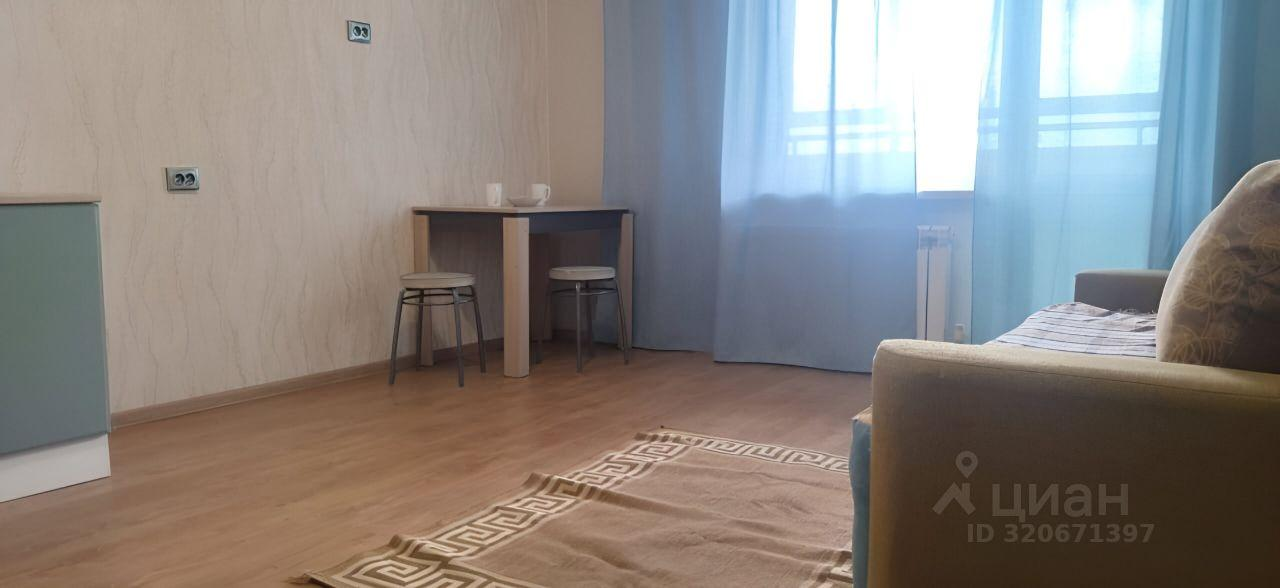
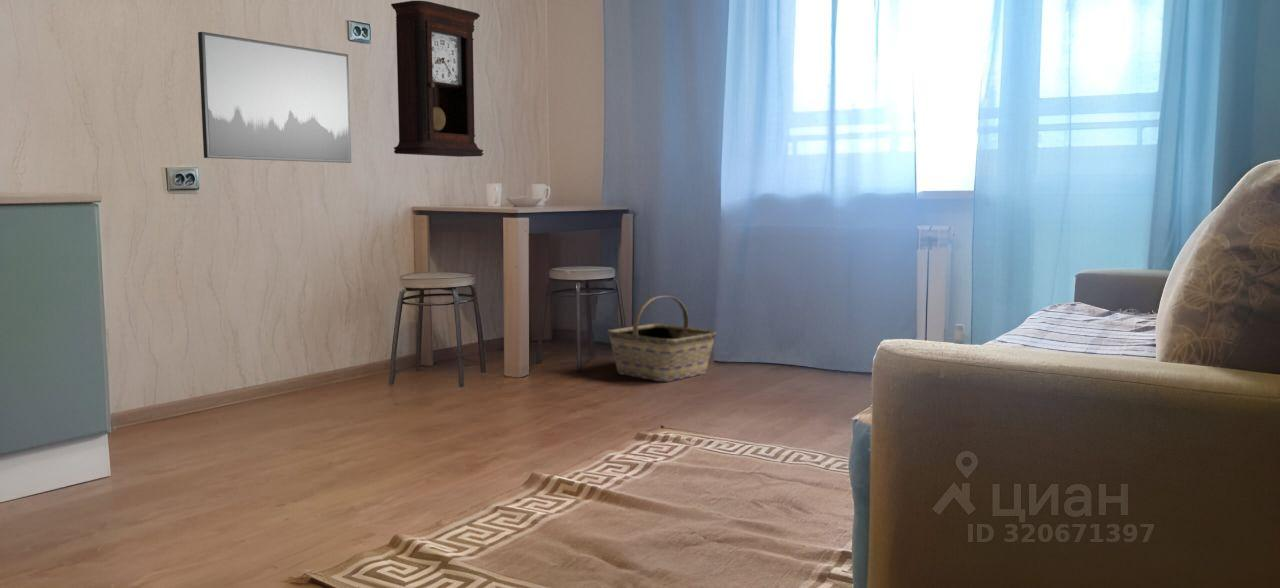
+ basket (661, 334)
+ wall art (280, 102)
+ pendulum clock (441, 82)
